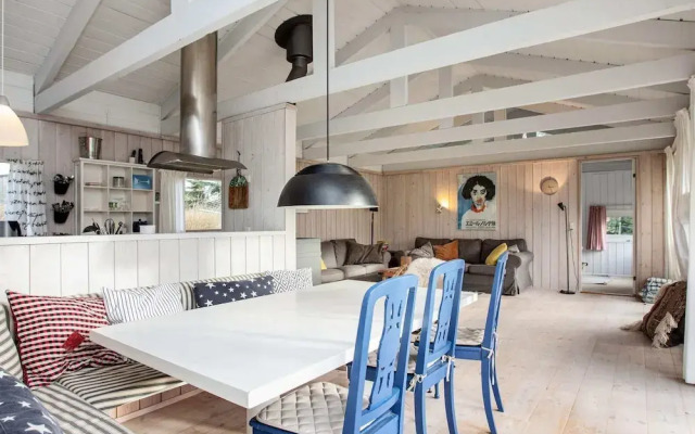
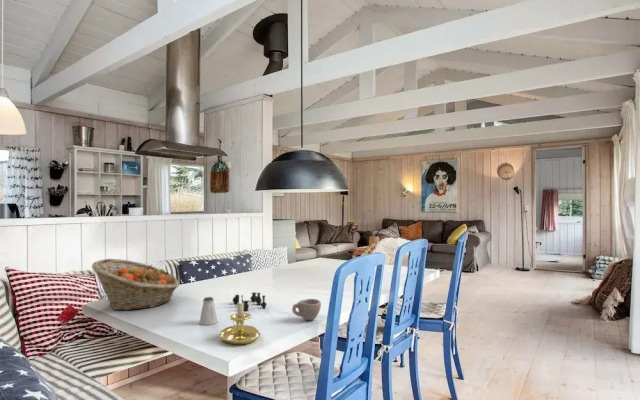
+ fruit basket (137, 280)
+ vase (250, 298)
+ saltshaker (208, 310)
+ cup (306, 310)
+ candle holder (239, 313)
